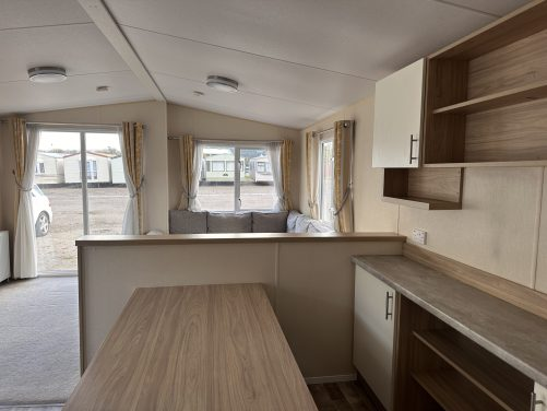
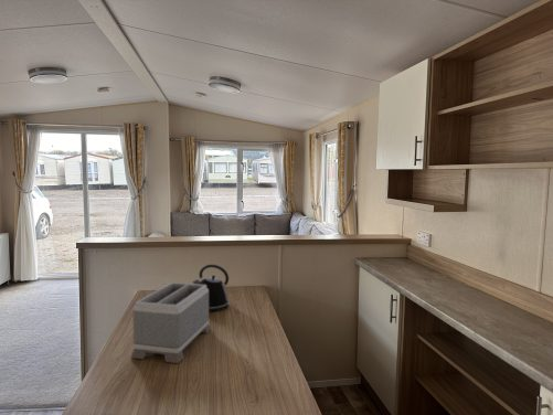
+ toaster (176, 316)
+ kettle (211, 285)
